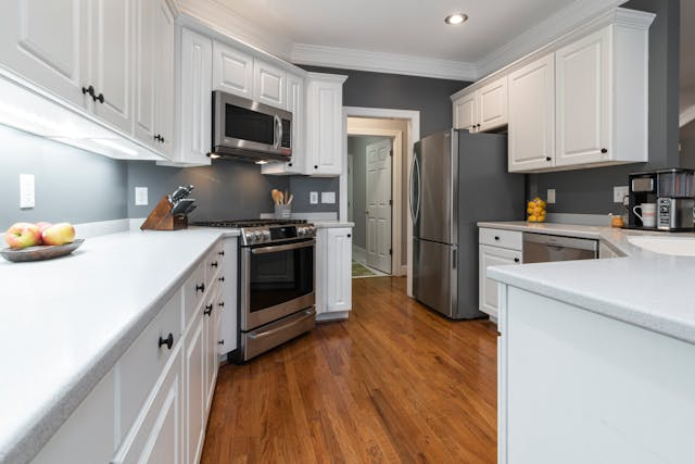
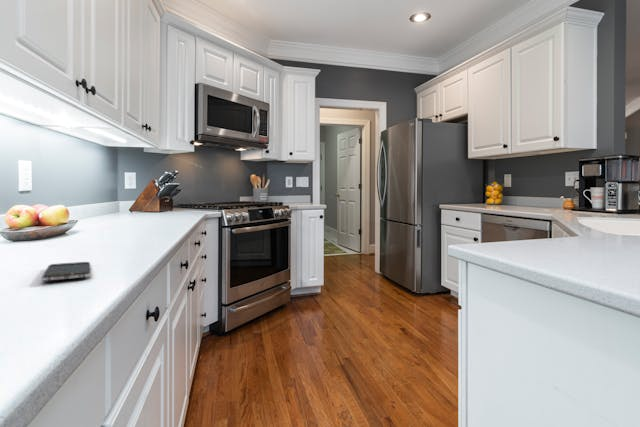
+ smartphone (68, 270)
